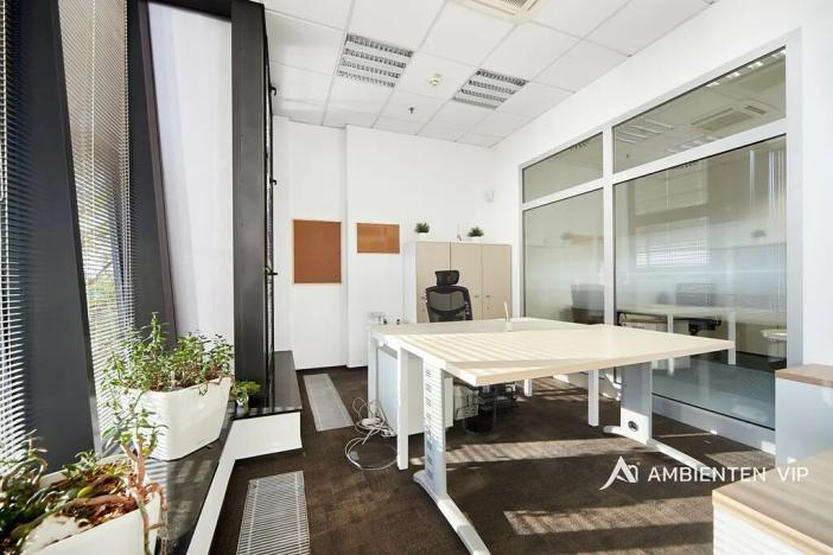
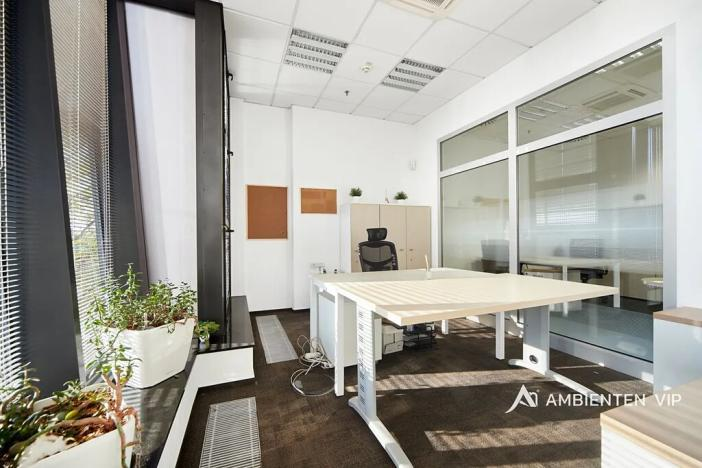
- waste bin (478, 408)
